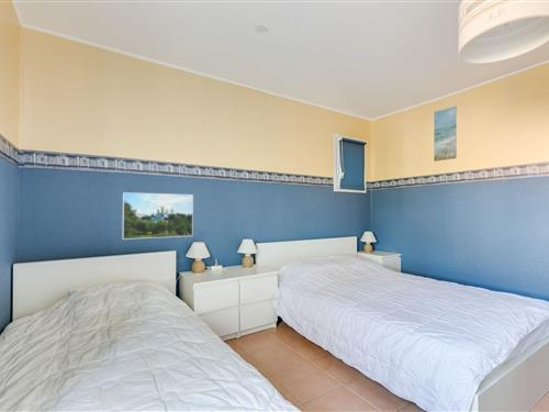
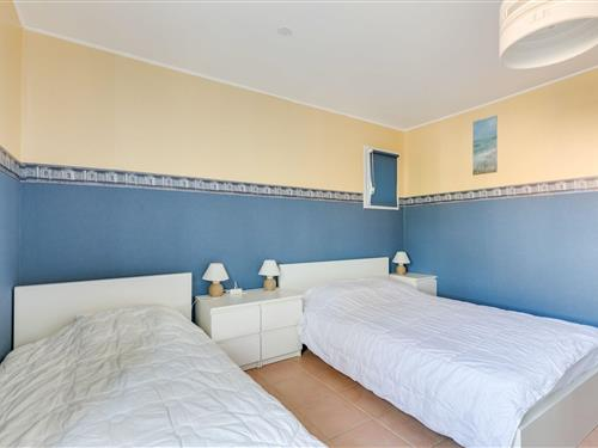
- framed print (159, 215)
